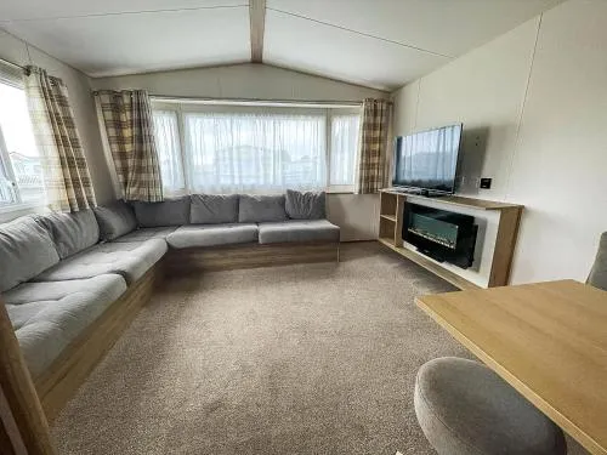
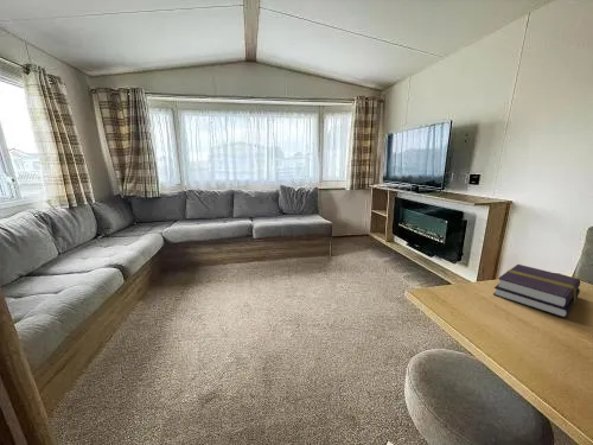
+ book (537, 286)
